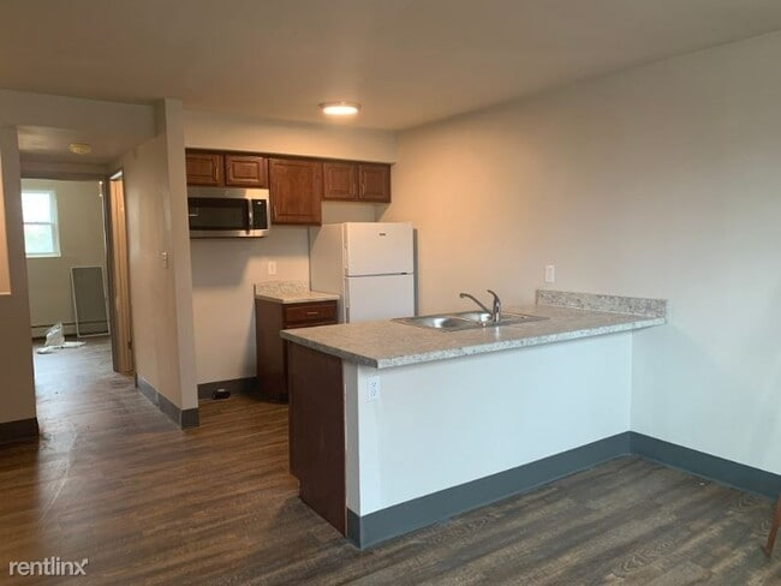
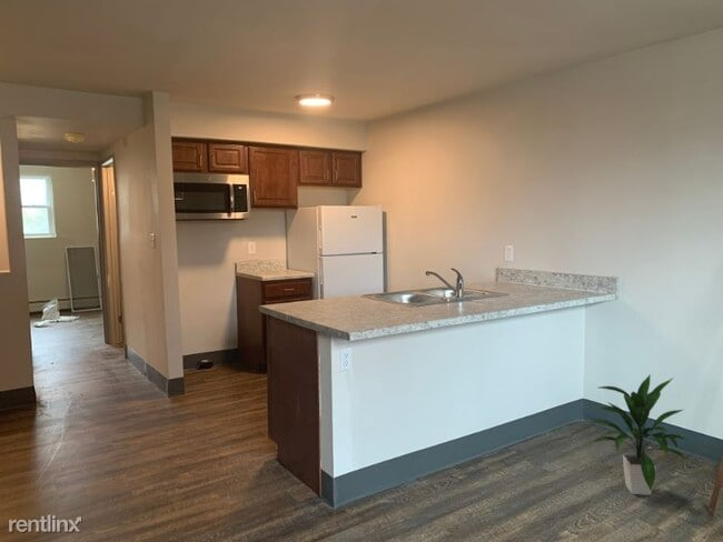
+ indoor plant (638, 434)
